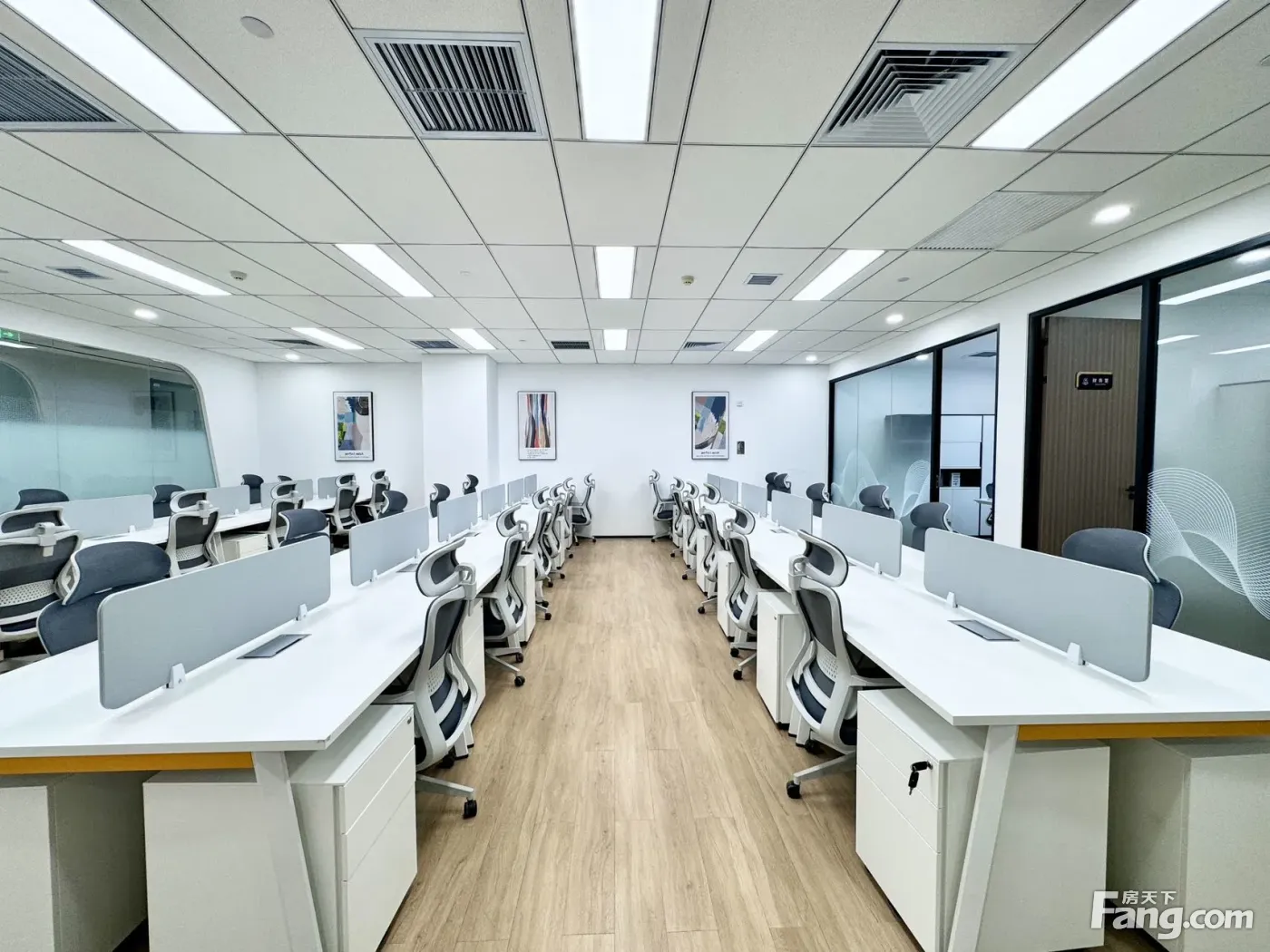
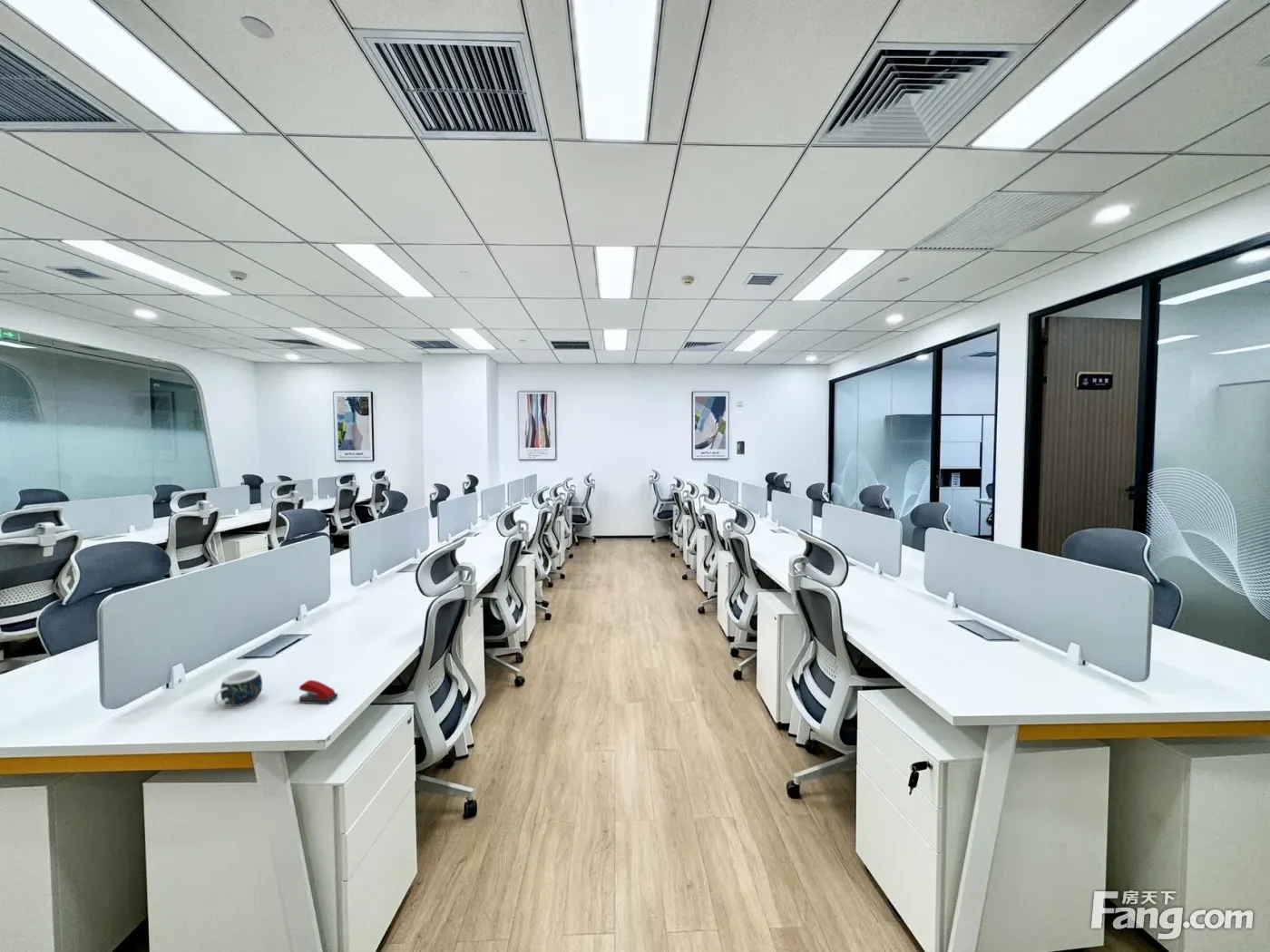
+ mug (236, 690)
+ stapler (317, 691)
